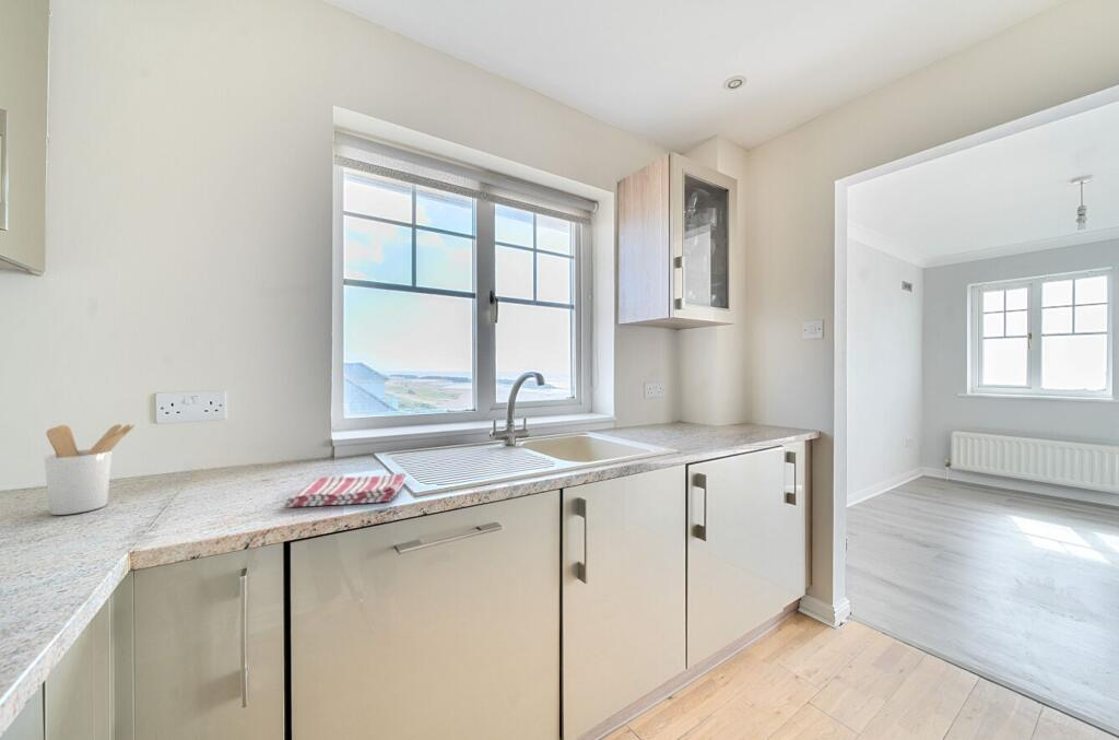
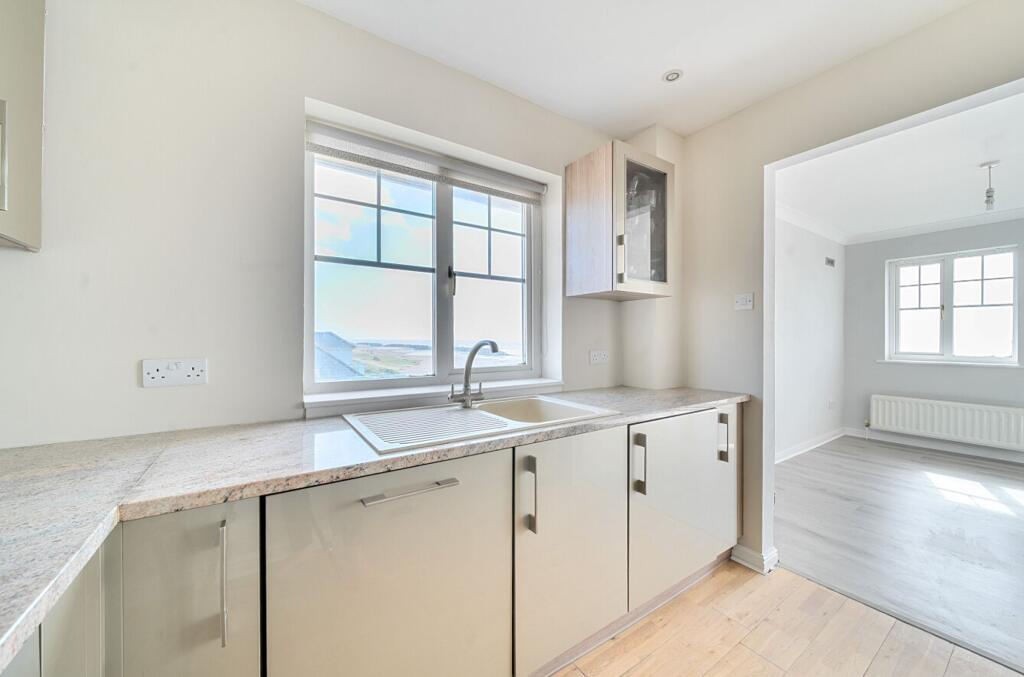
- dish towel (351, 486)
- utensil holder (93, 465)
